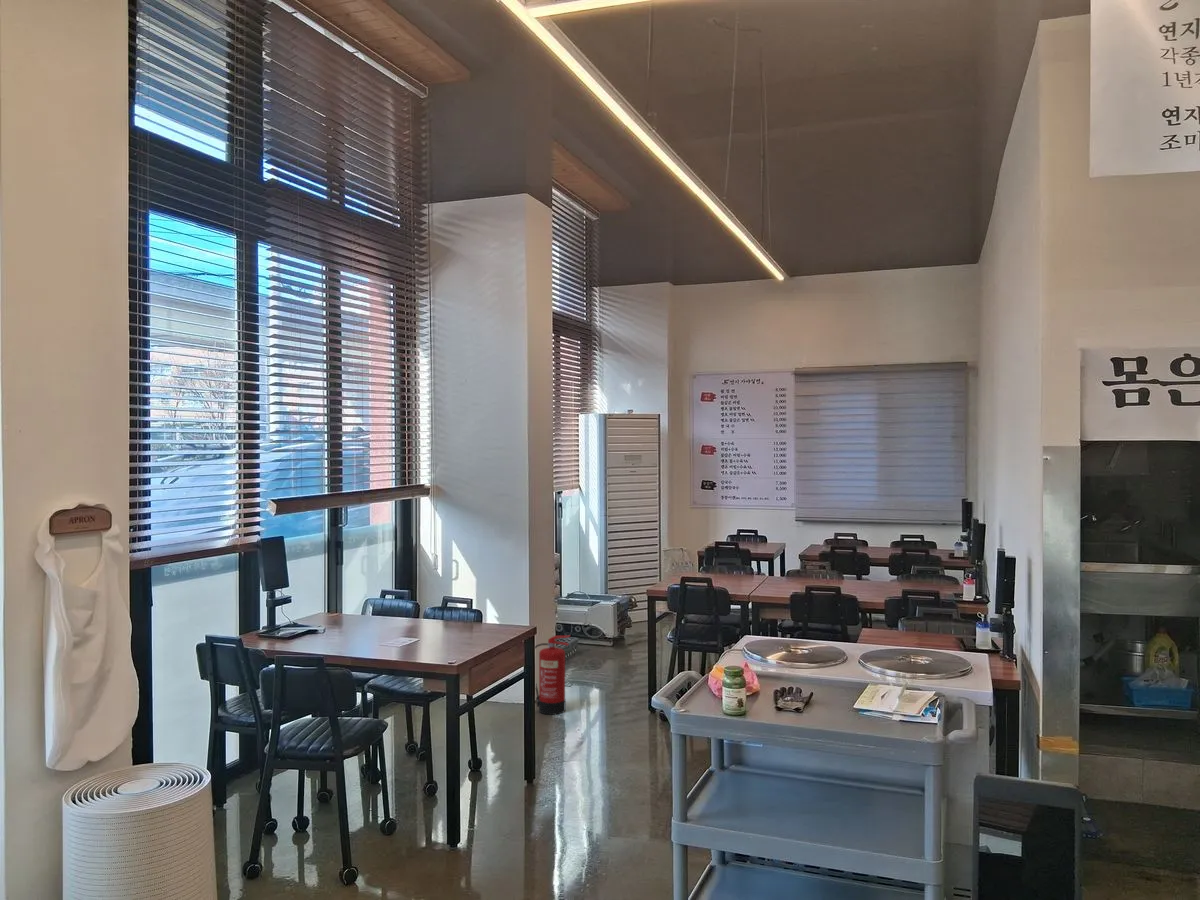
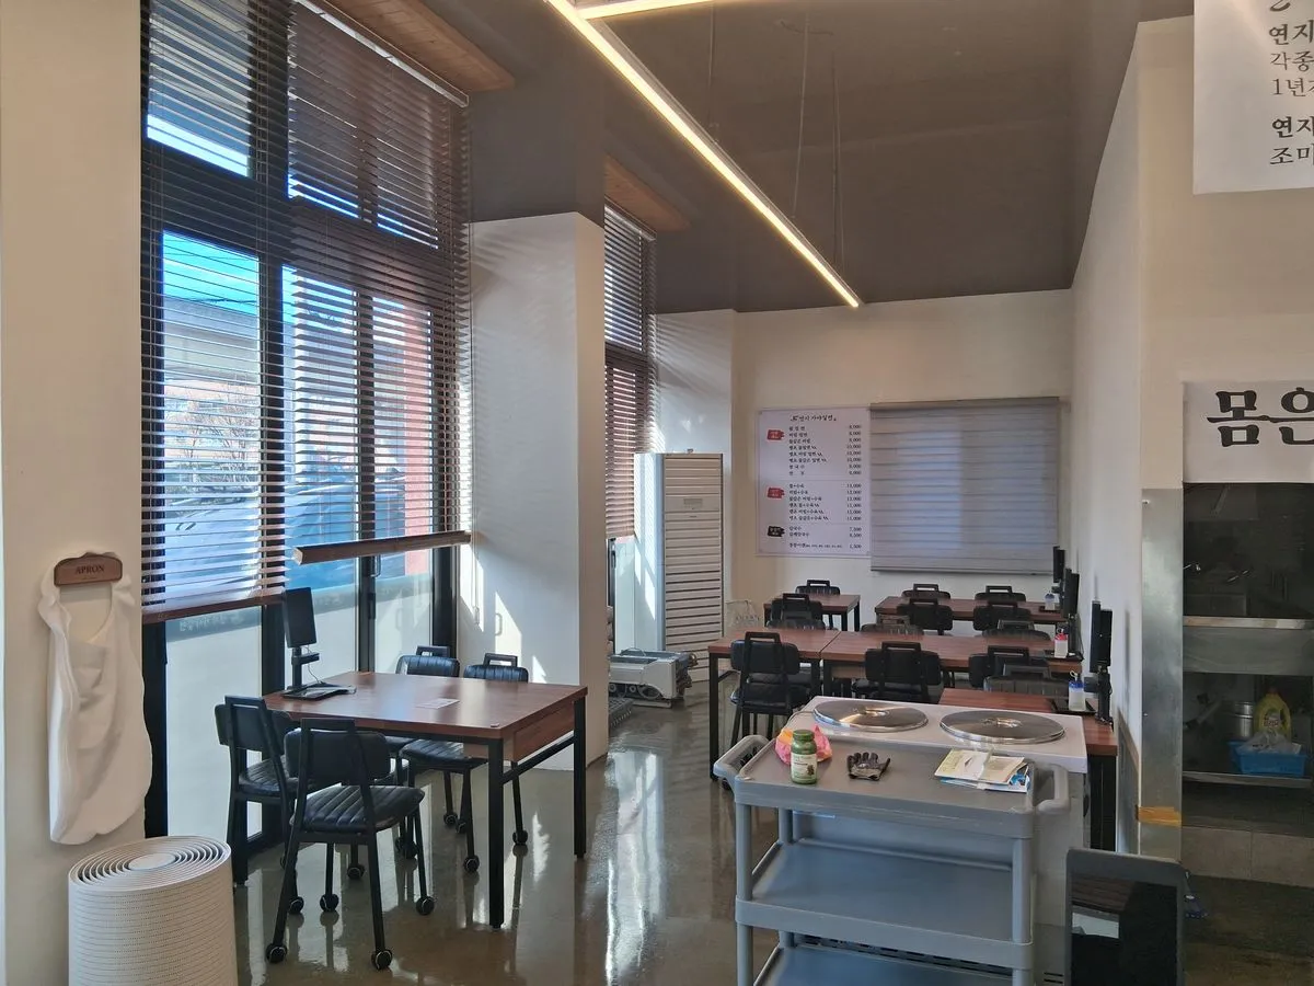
- fire extinguisher (550, 672)
